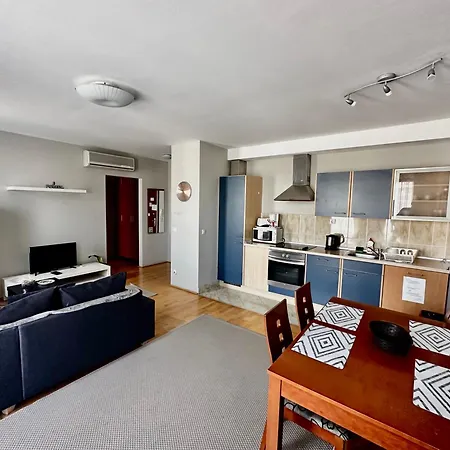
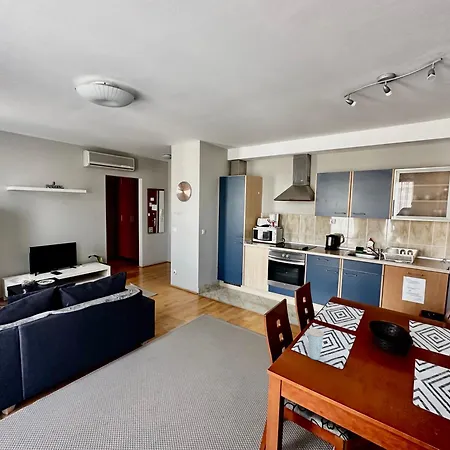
+ cup (315, 343)
